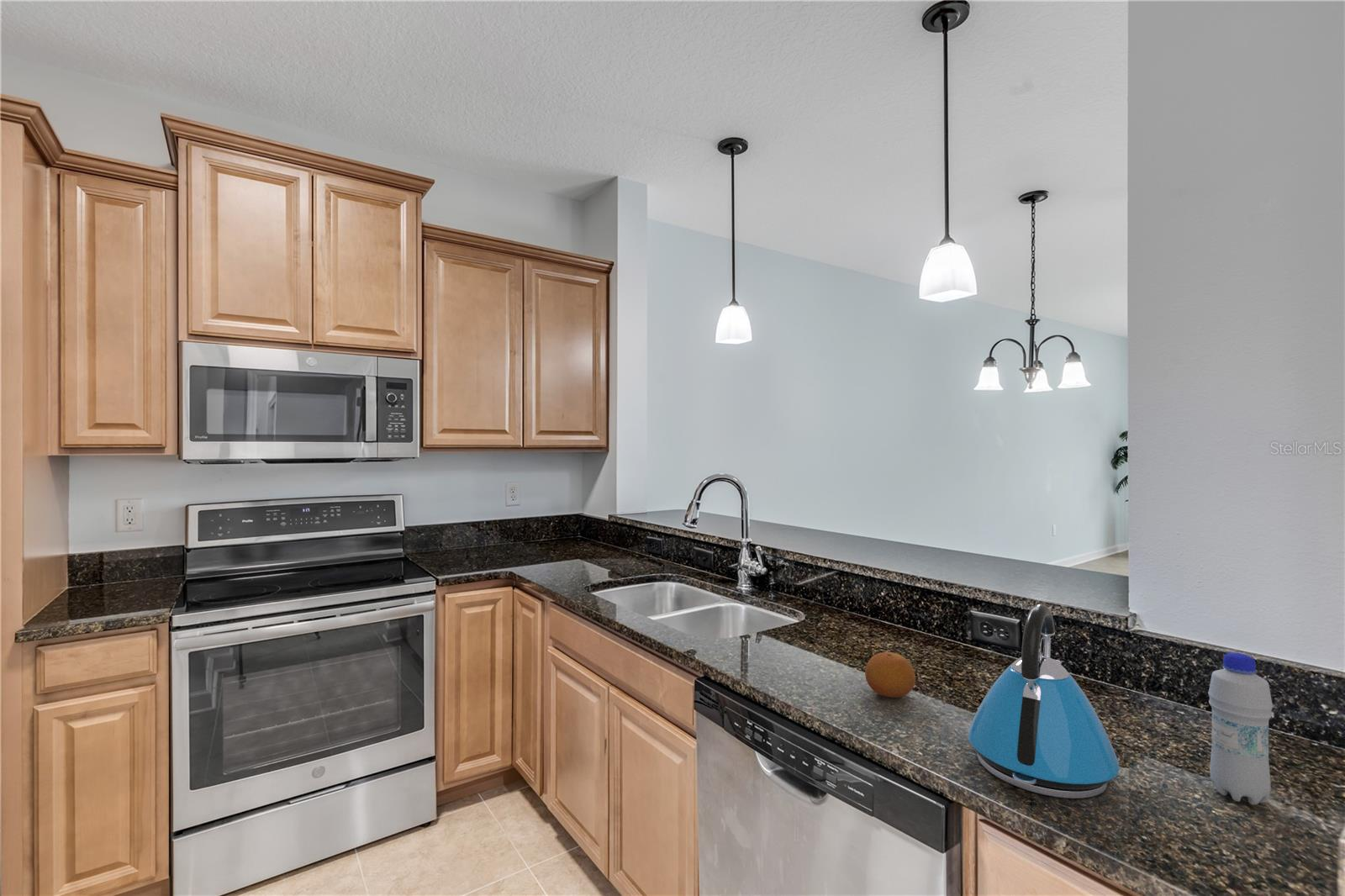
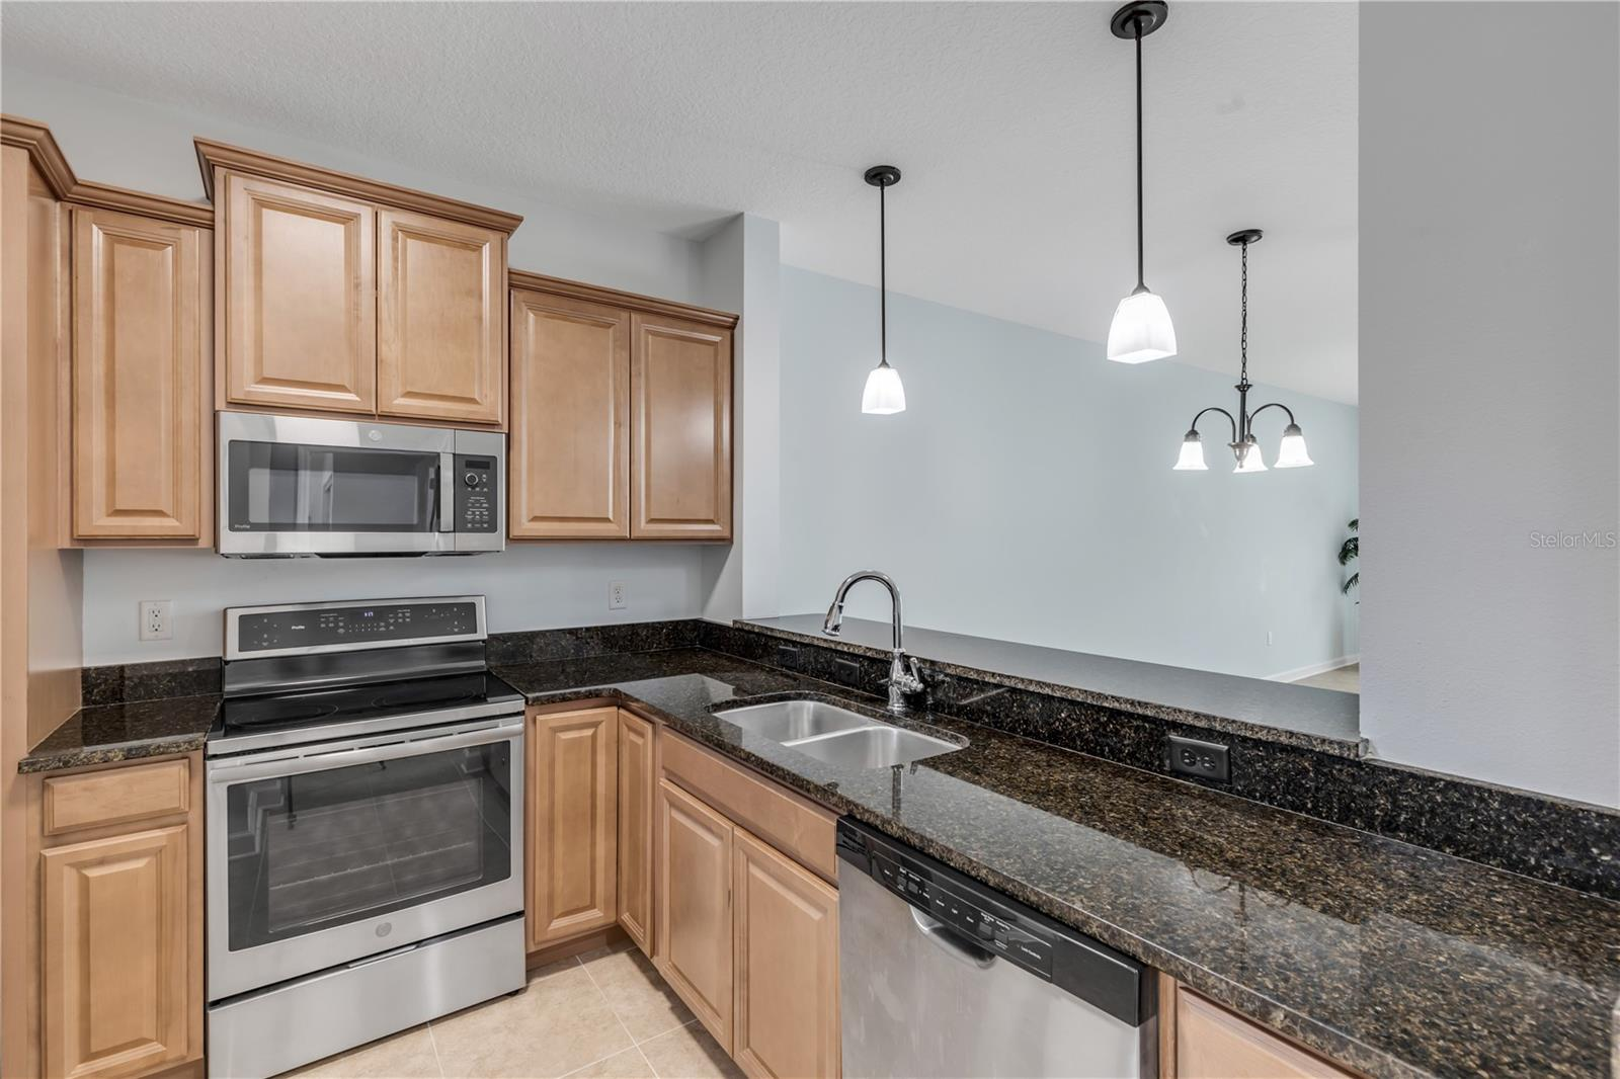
- kettle (1038, 687)
- fruit (889, 674)
- bottle (1239, 725)
